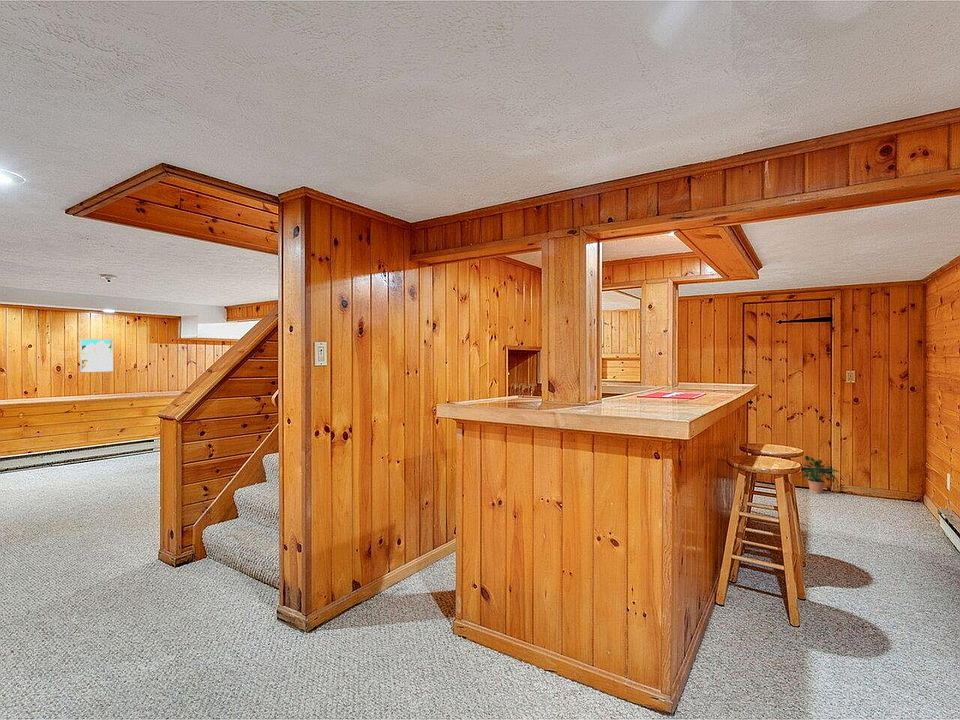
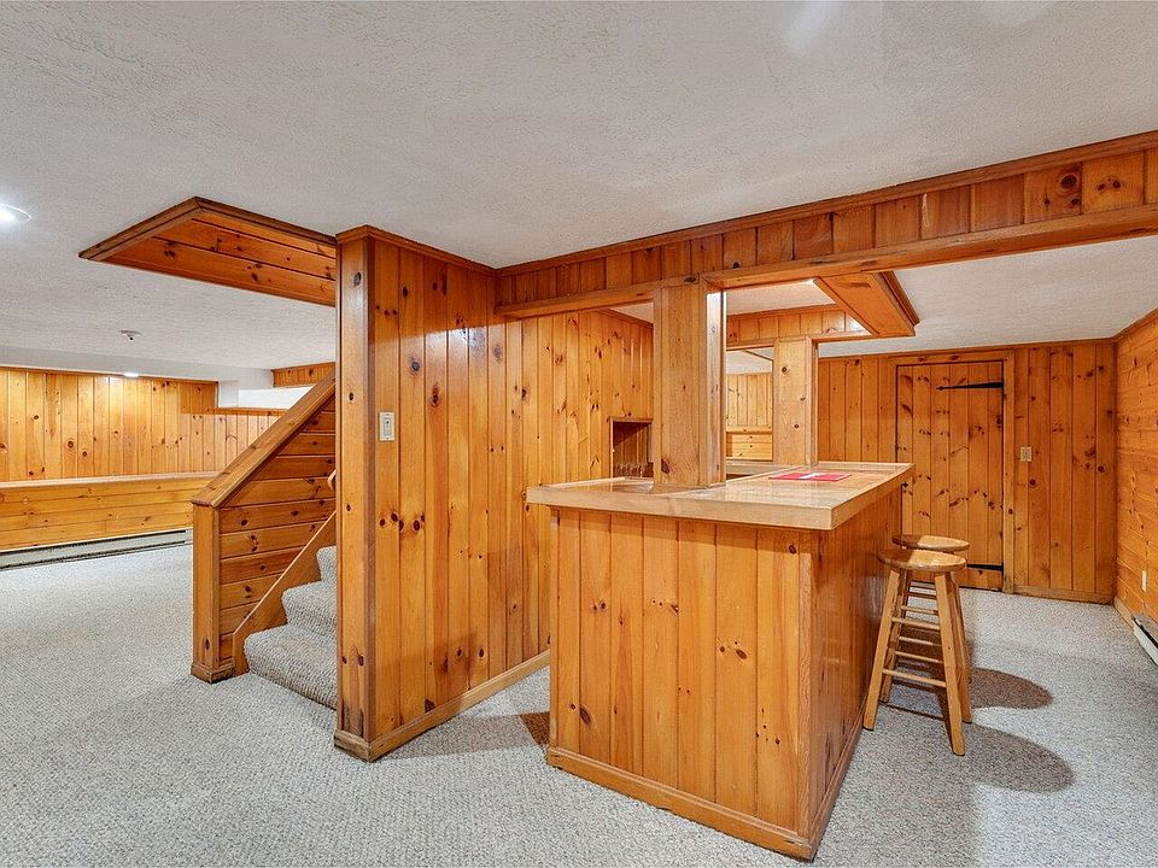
- potted plant (819, 474)
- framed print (97, 355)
